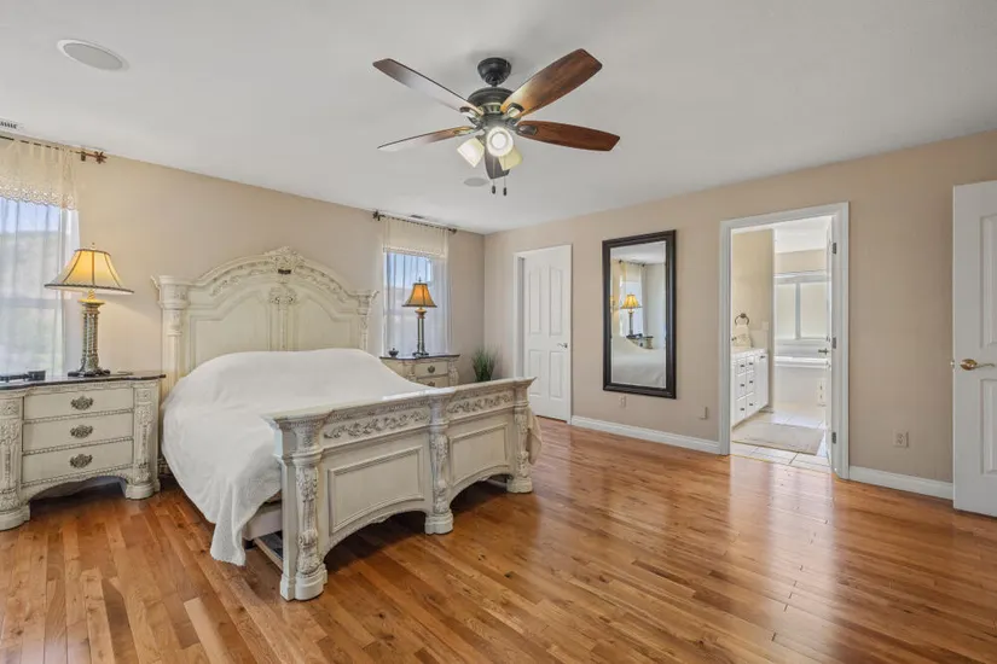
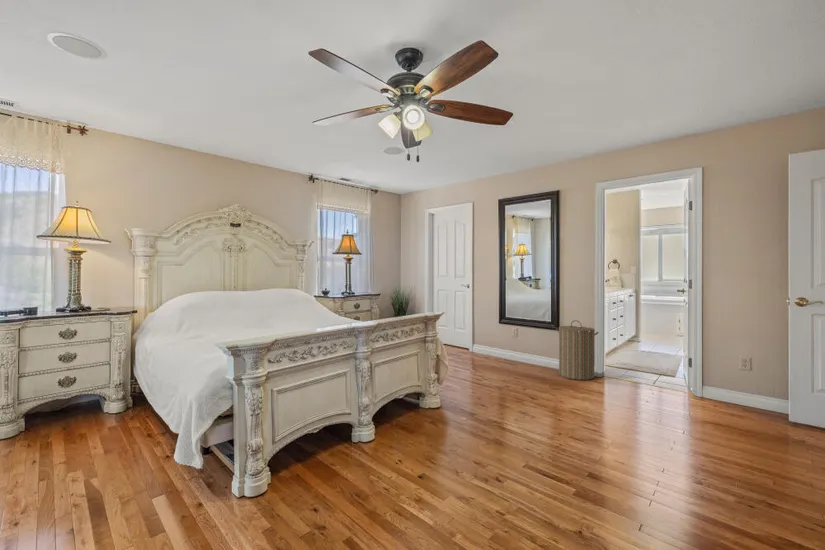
+ laundry hamper (576, 347)
